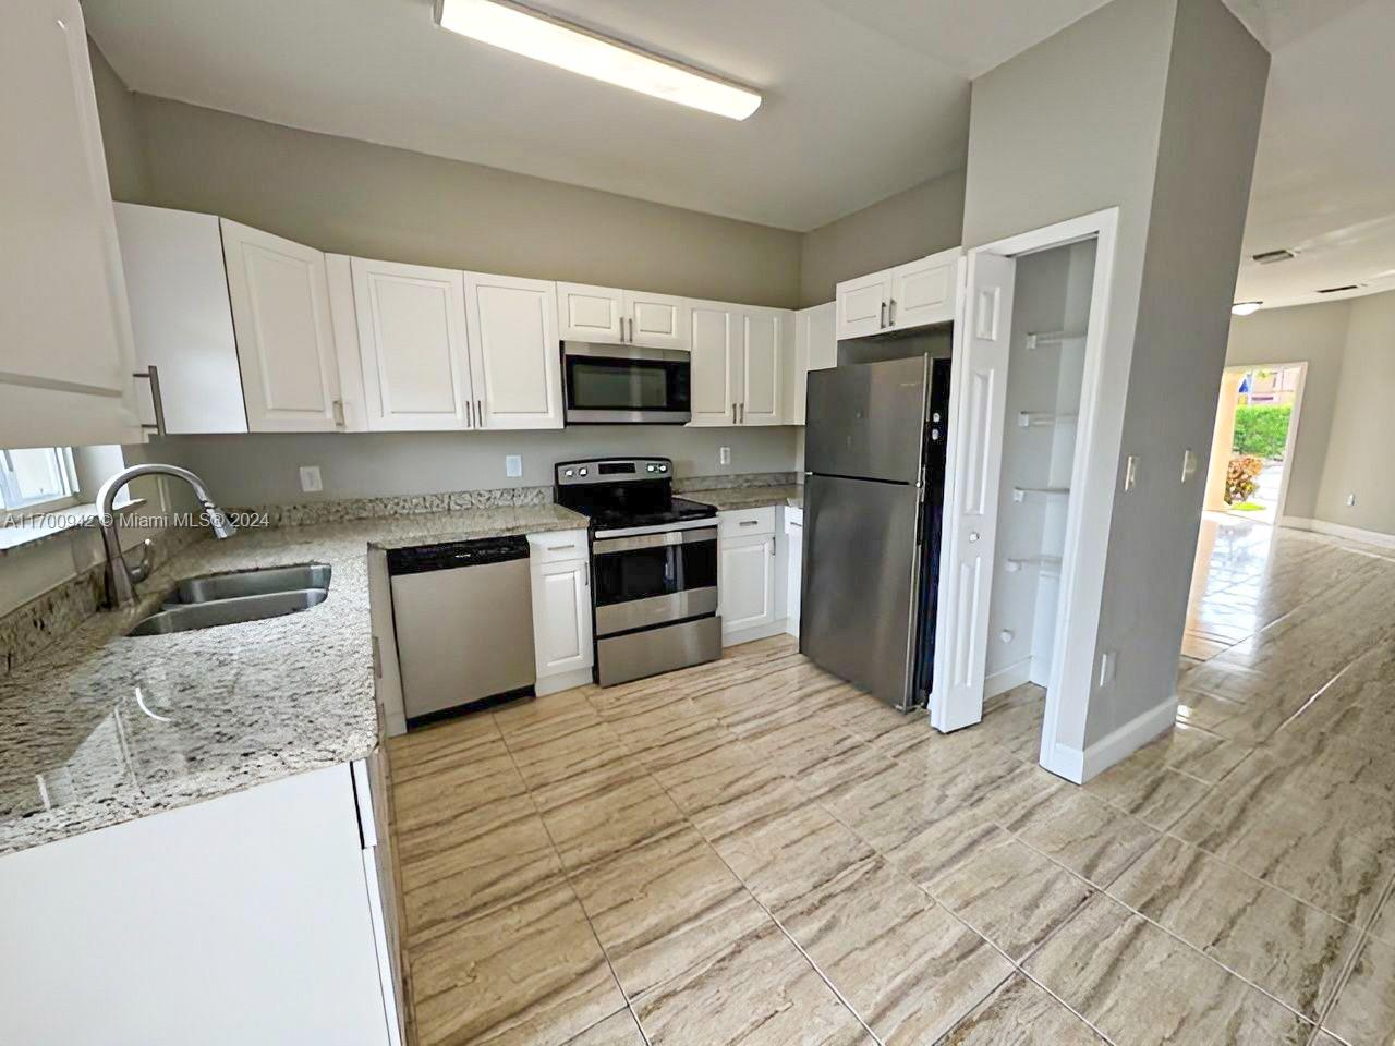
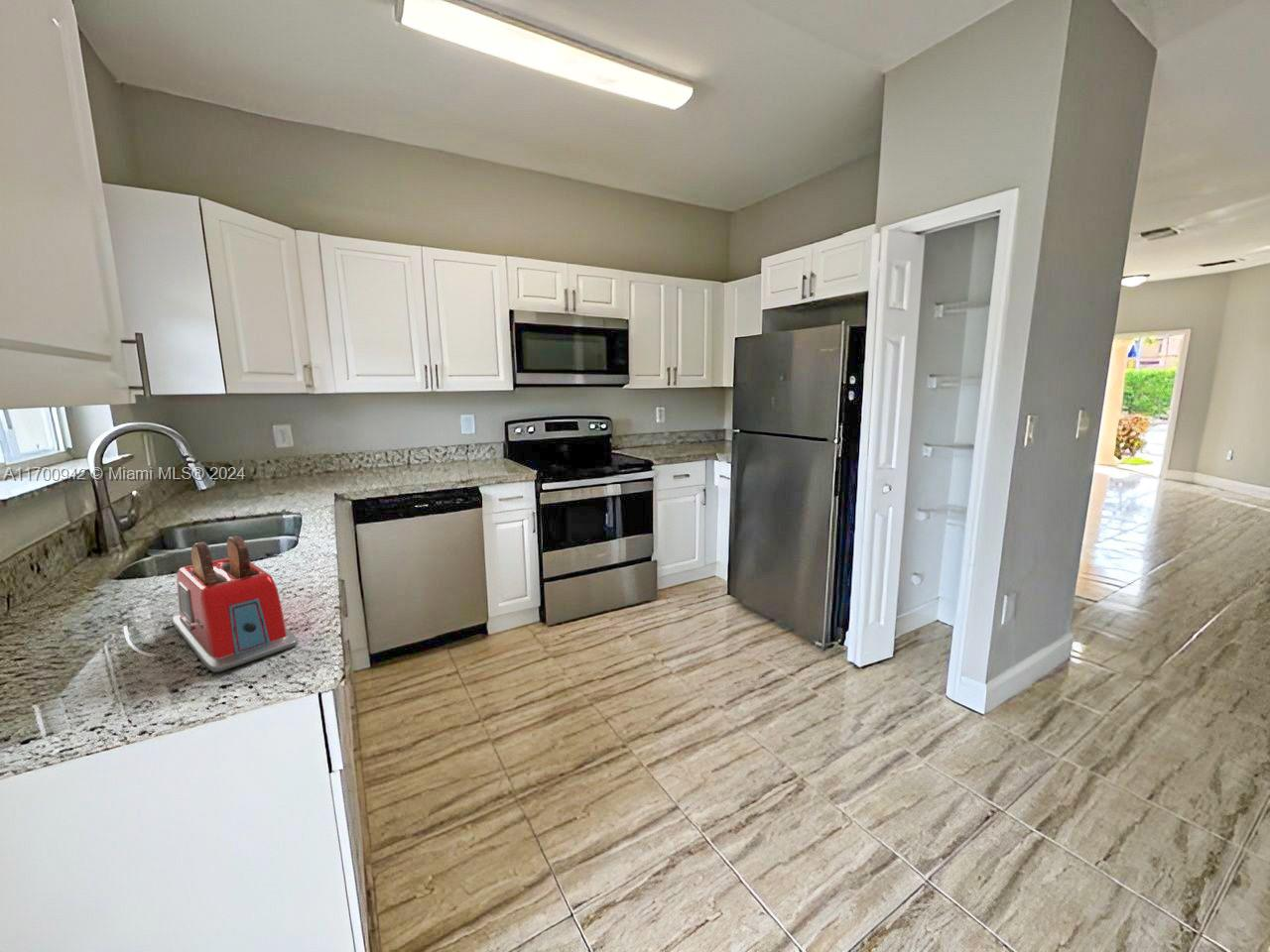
+ toaster (225, 587)
